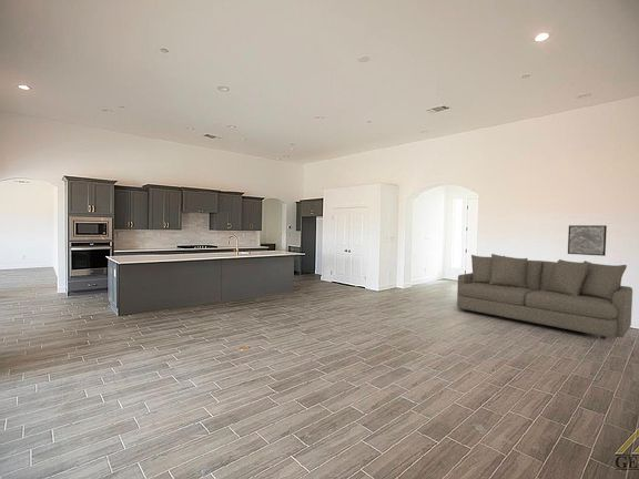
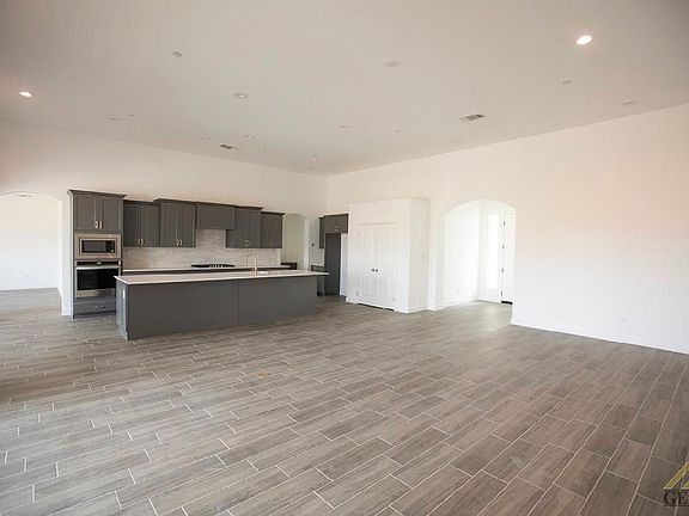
- sofa (535, 287)
- wall art (586, 240)
